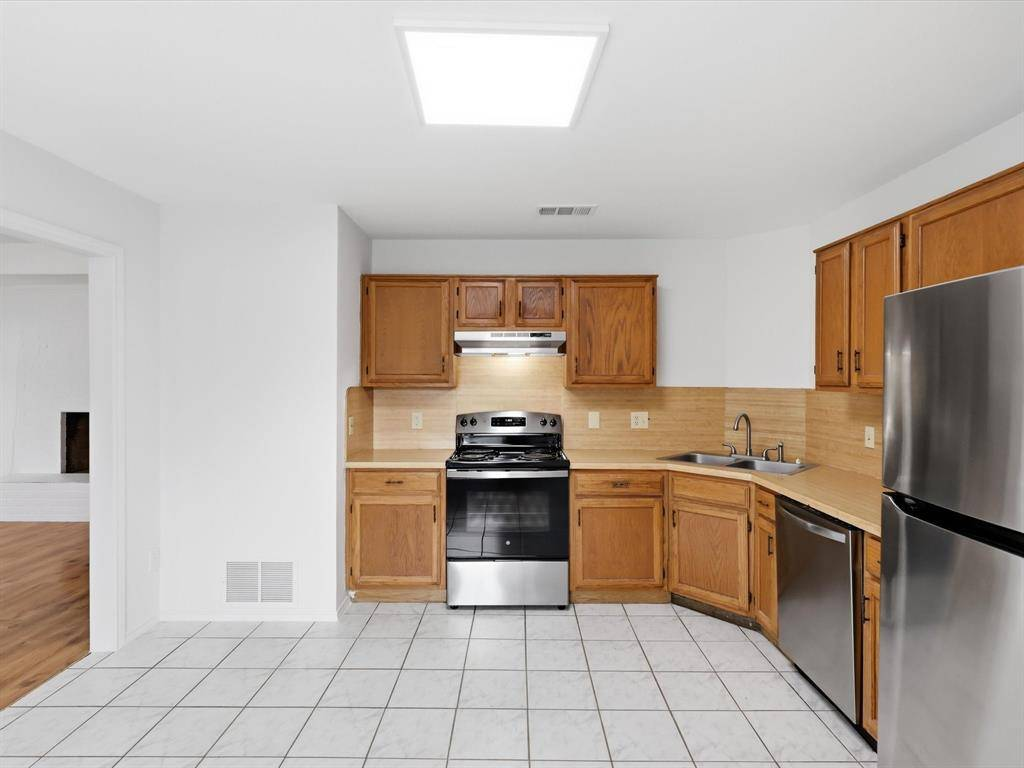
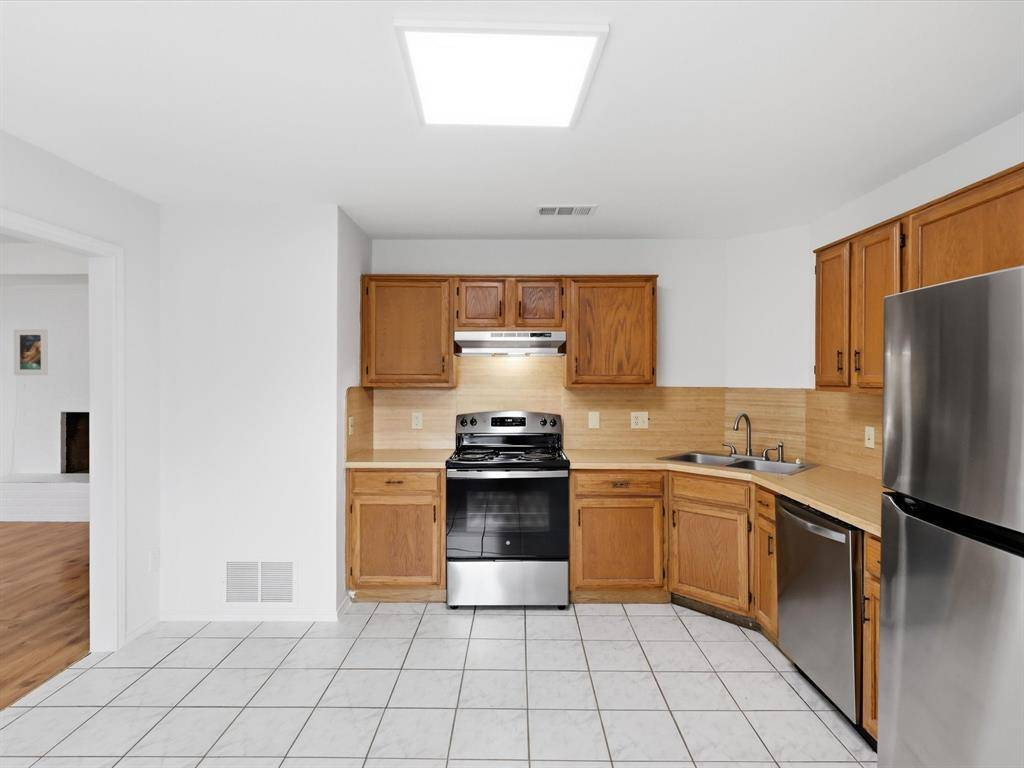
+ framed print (30, 352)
